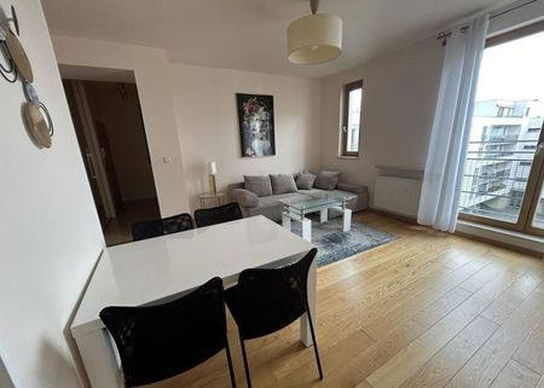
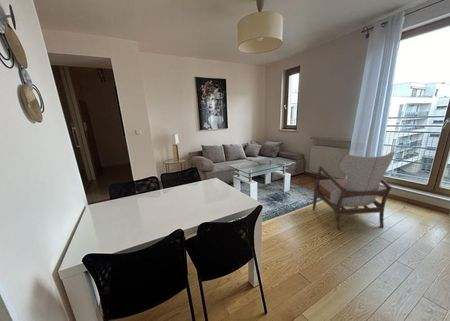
+ armchair (349, 184)
